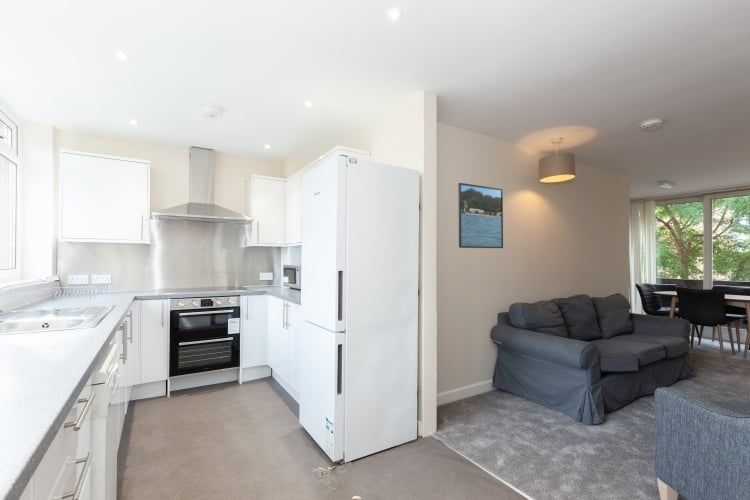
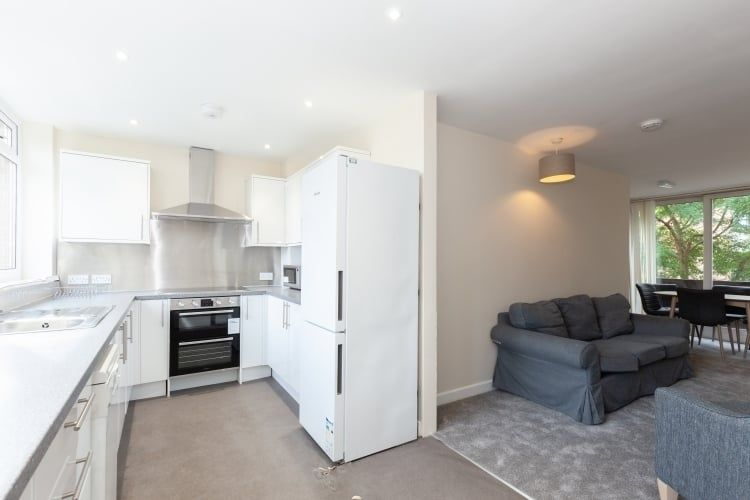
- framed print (481, 217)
